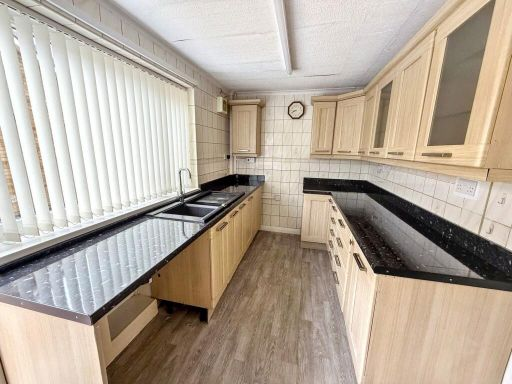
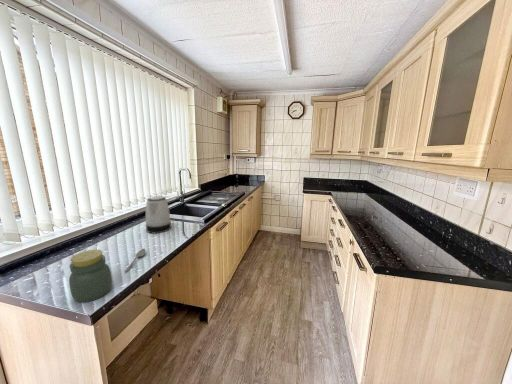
+ kettle (159, 212)
+ jar (90, 274)
+ spoon (135, 259)
